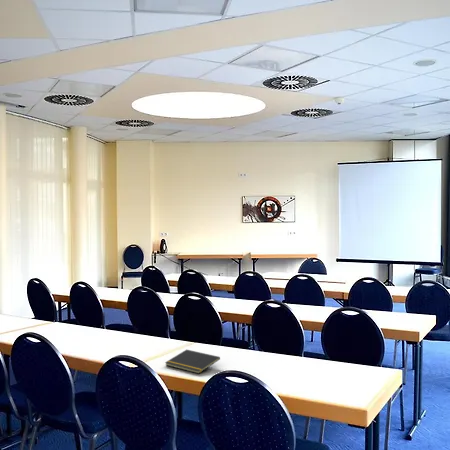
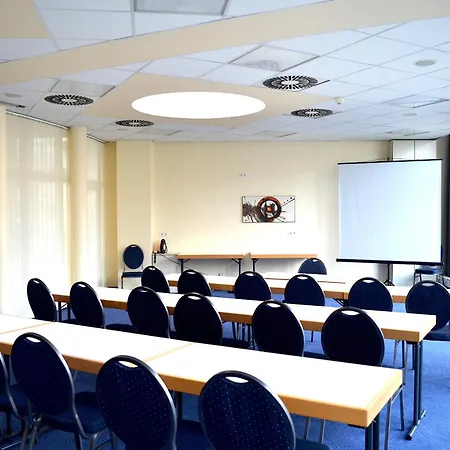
- notepad (192, 360)
